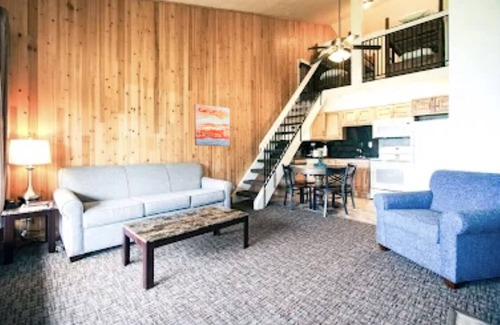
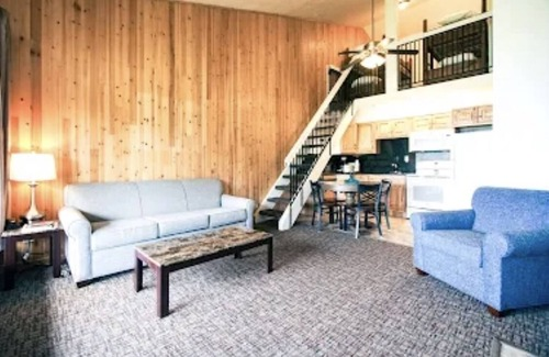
- wall art (213, 126)
